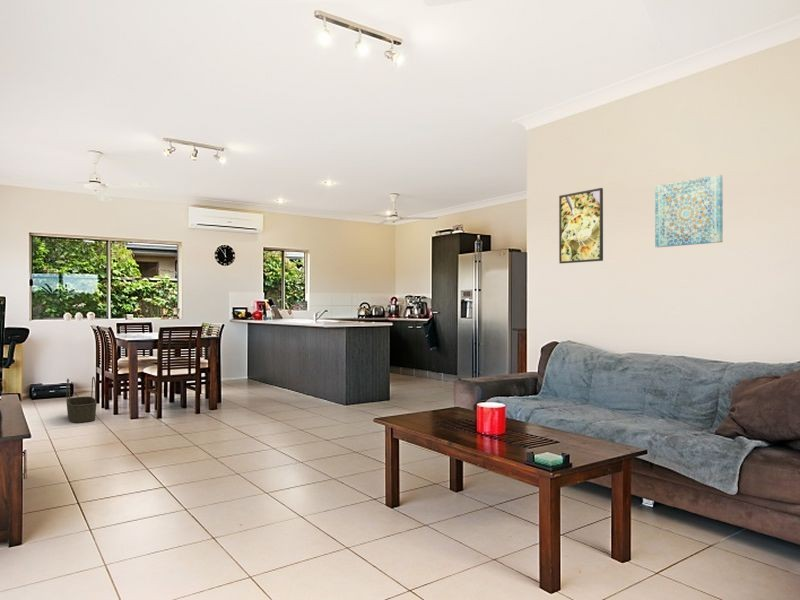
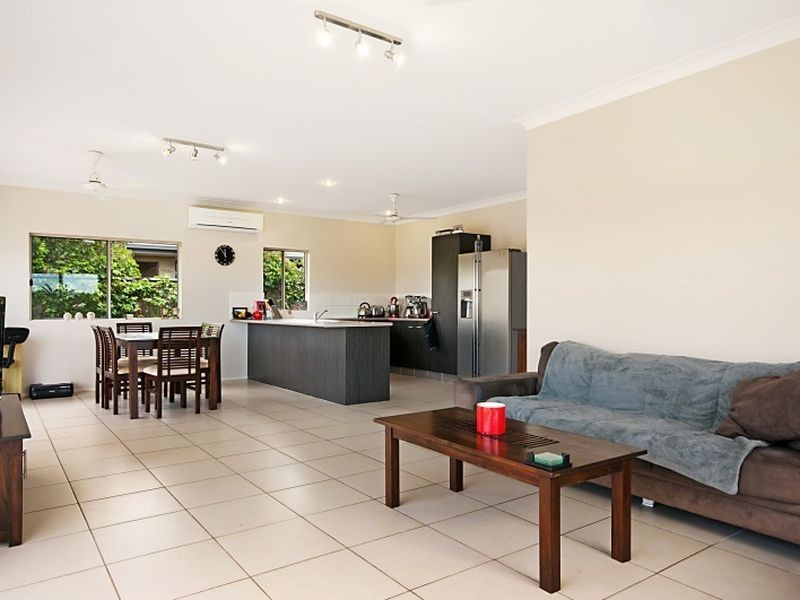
- wall art (687, 212)
- basket (81, 398)
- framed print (580, 227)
